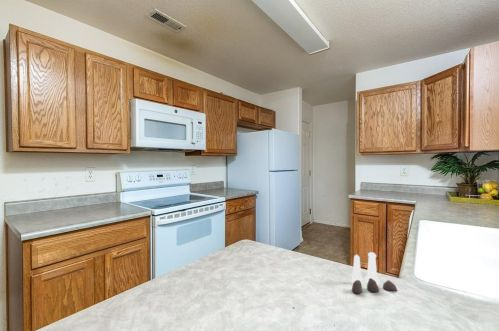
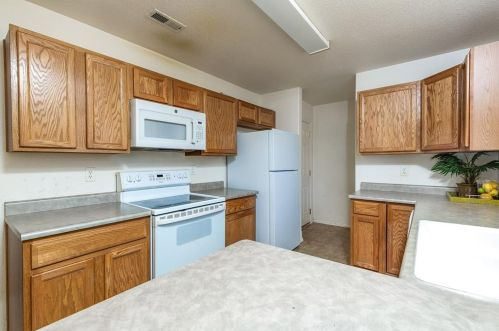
- salt and pepper shaker set (370, 270)
